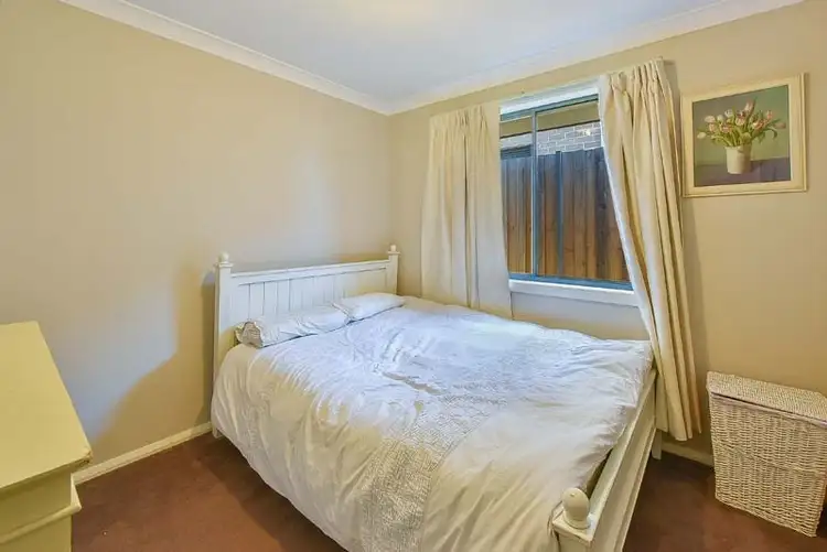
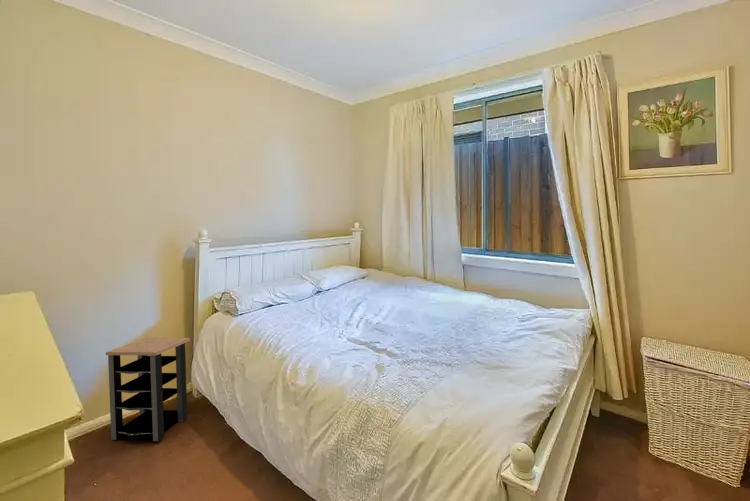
+ side table (151, 386)
